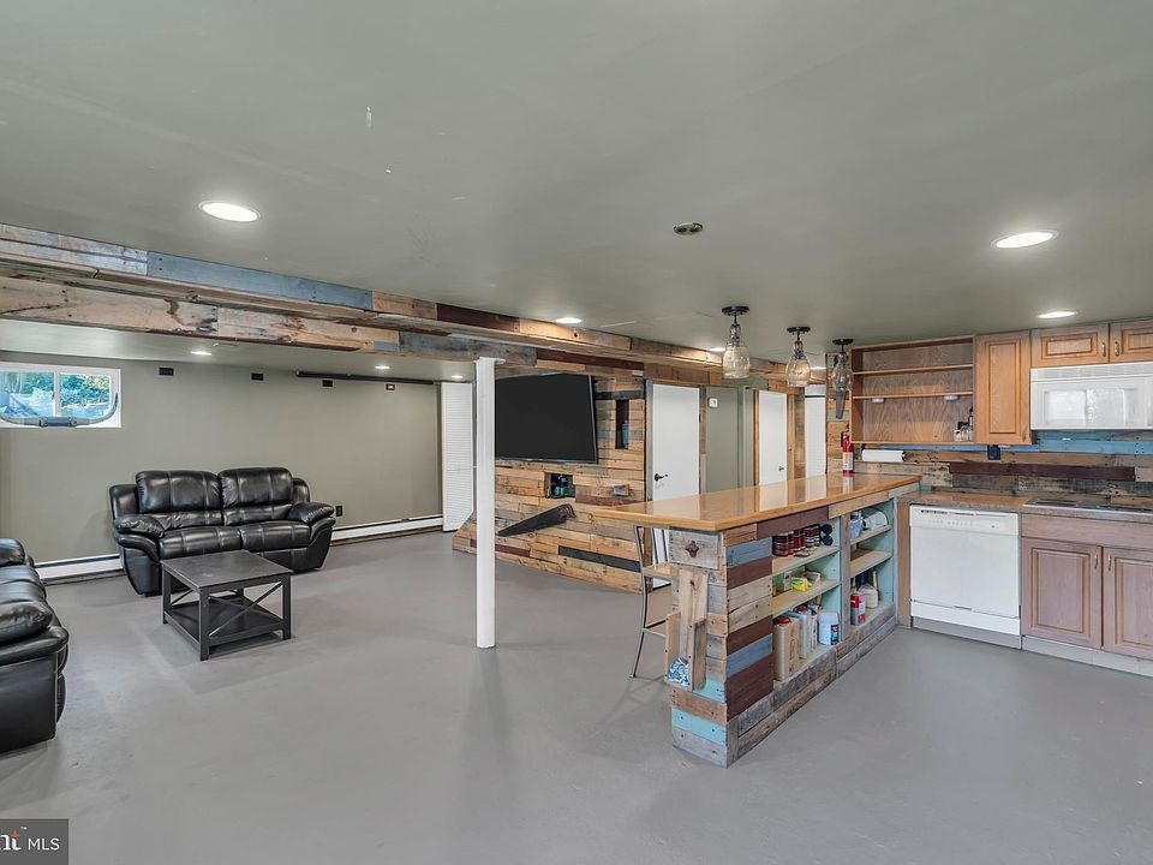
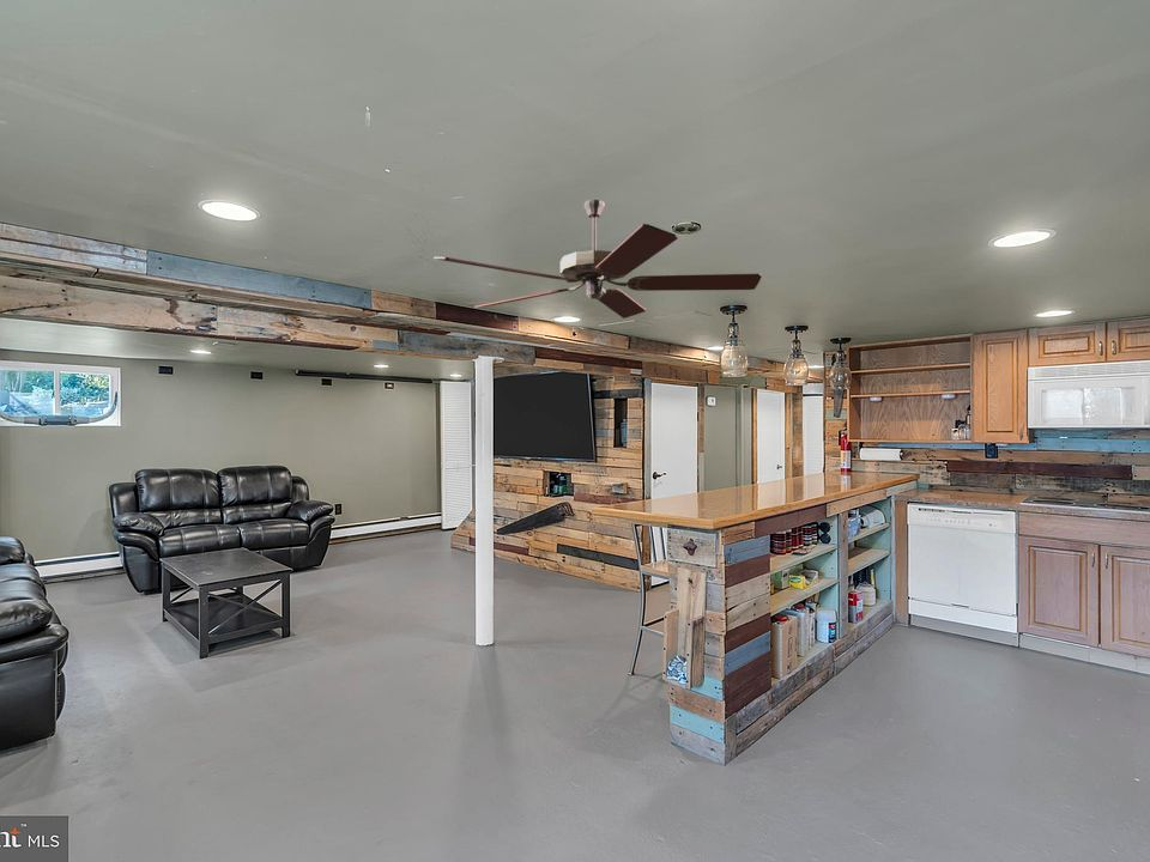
+ ceiling fan (605, 251)
